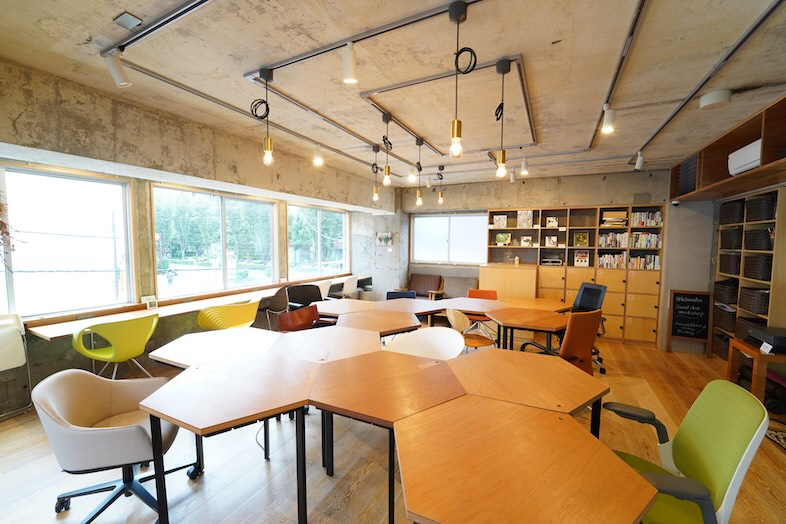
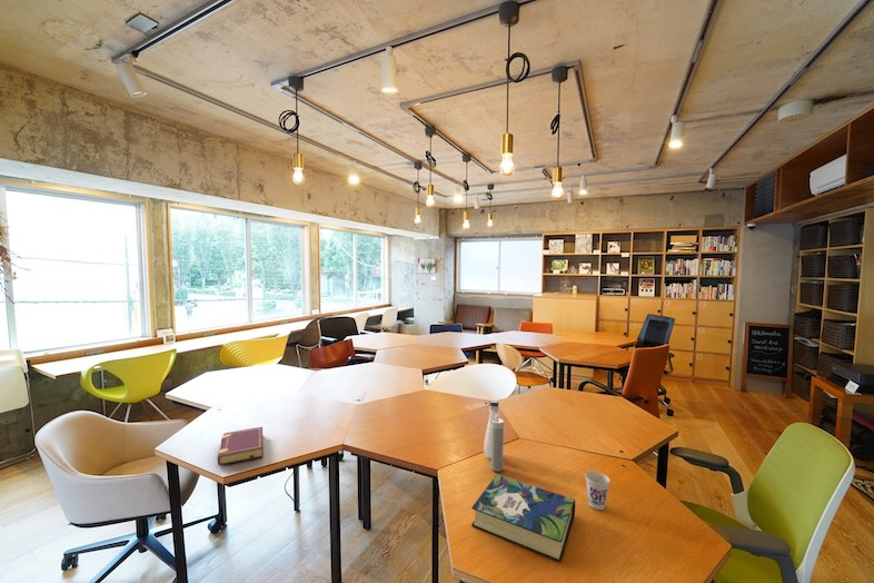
+ book (241, 444)
+ cup (596, 491)
+ book (524, 511)
+ water bottle (494, 431)
